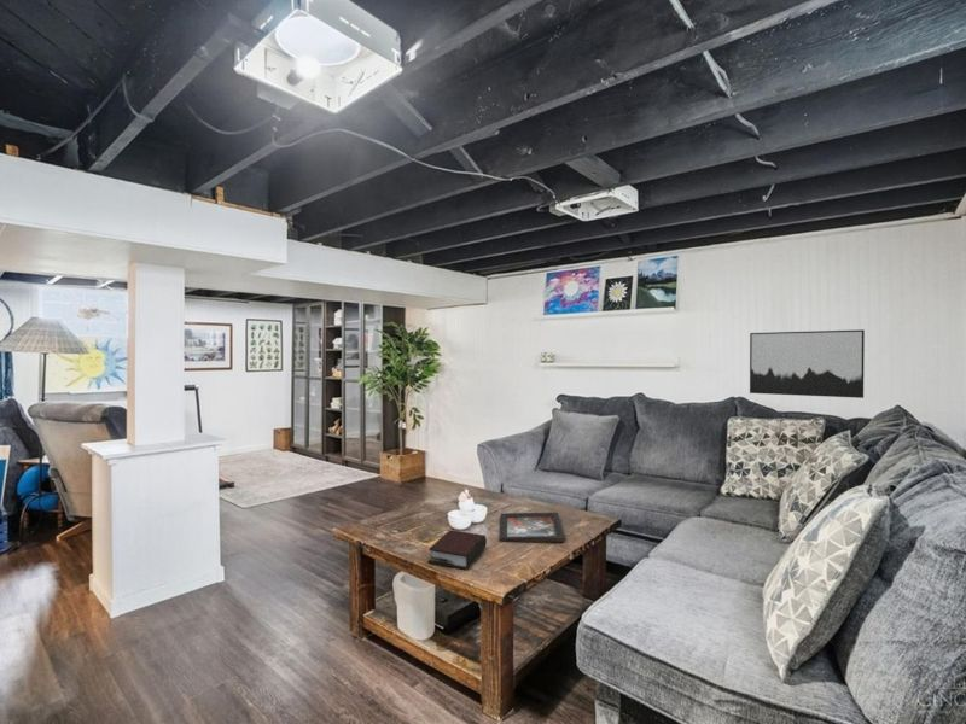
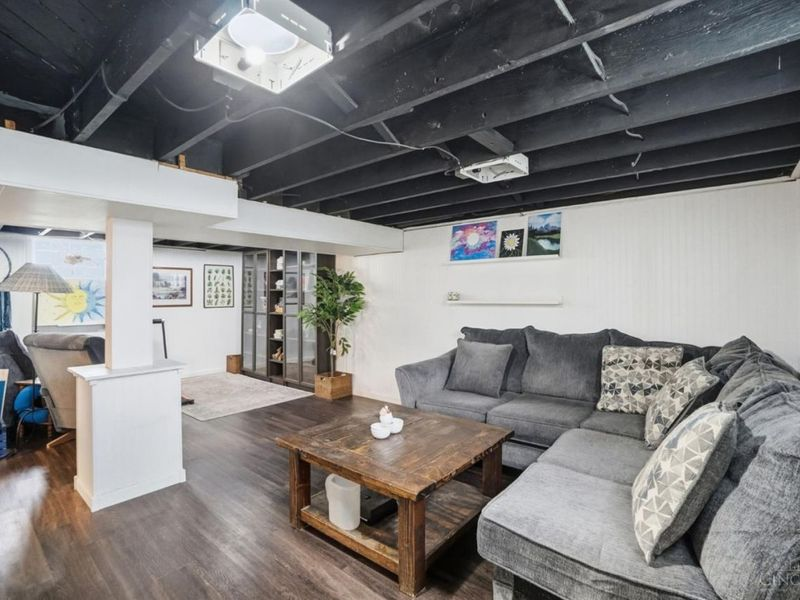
- wall art (803, 363)
- decorative tray (530, 525)
- bible (458, 548)
